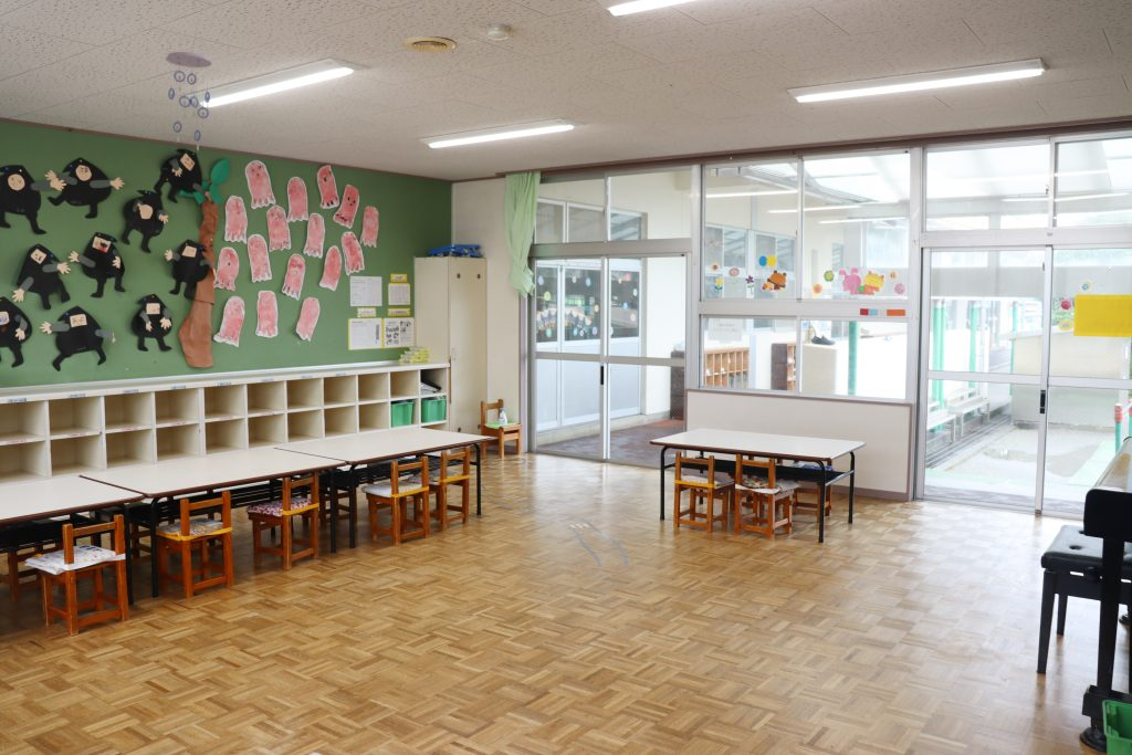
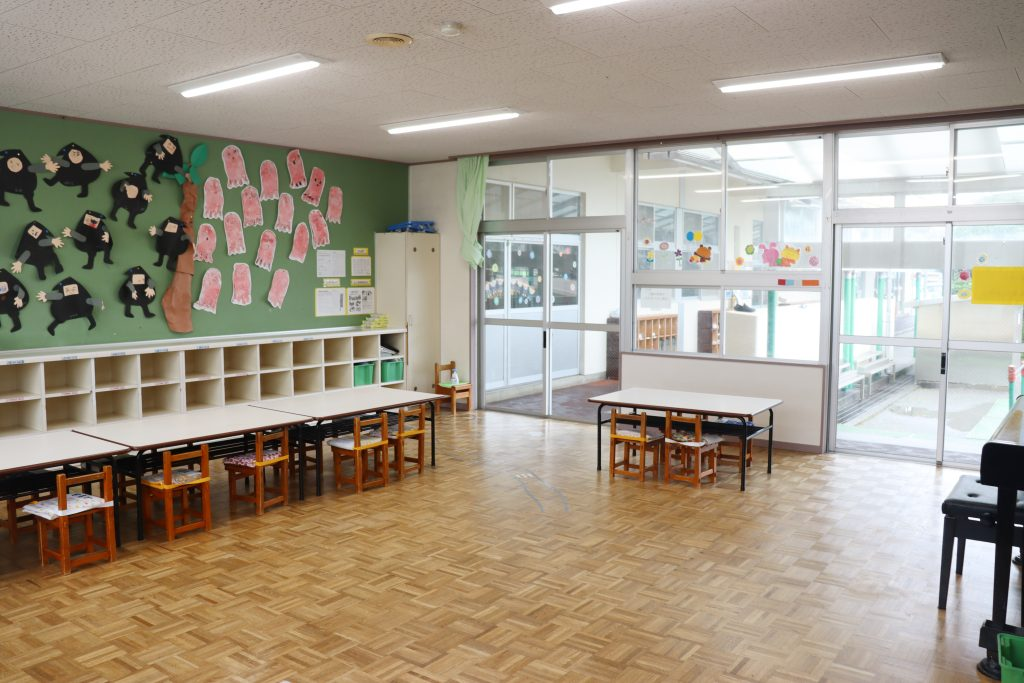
- ceiling mobile (189, 103)
